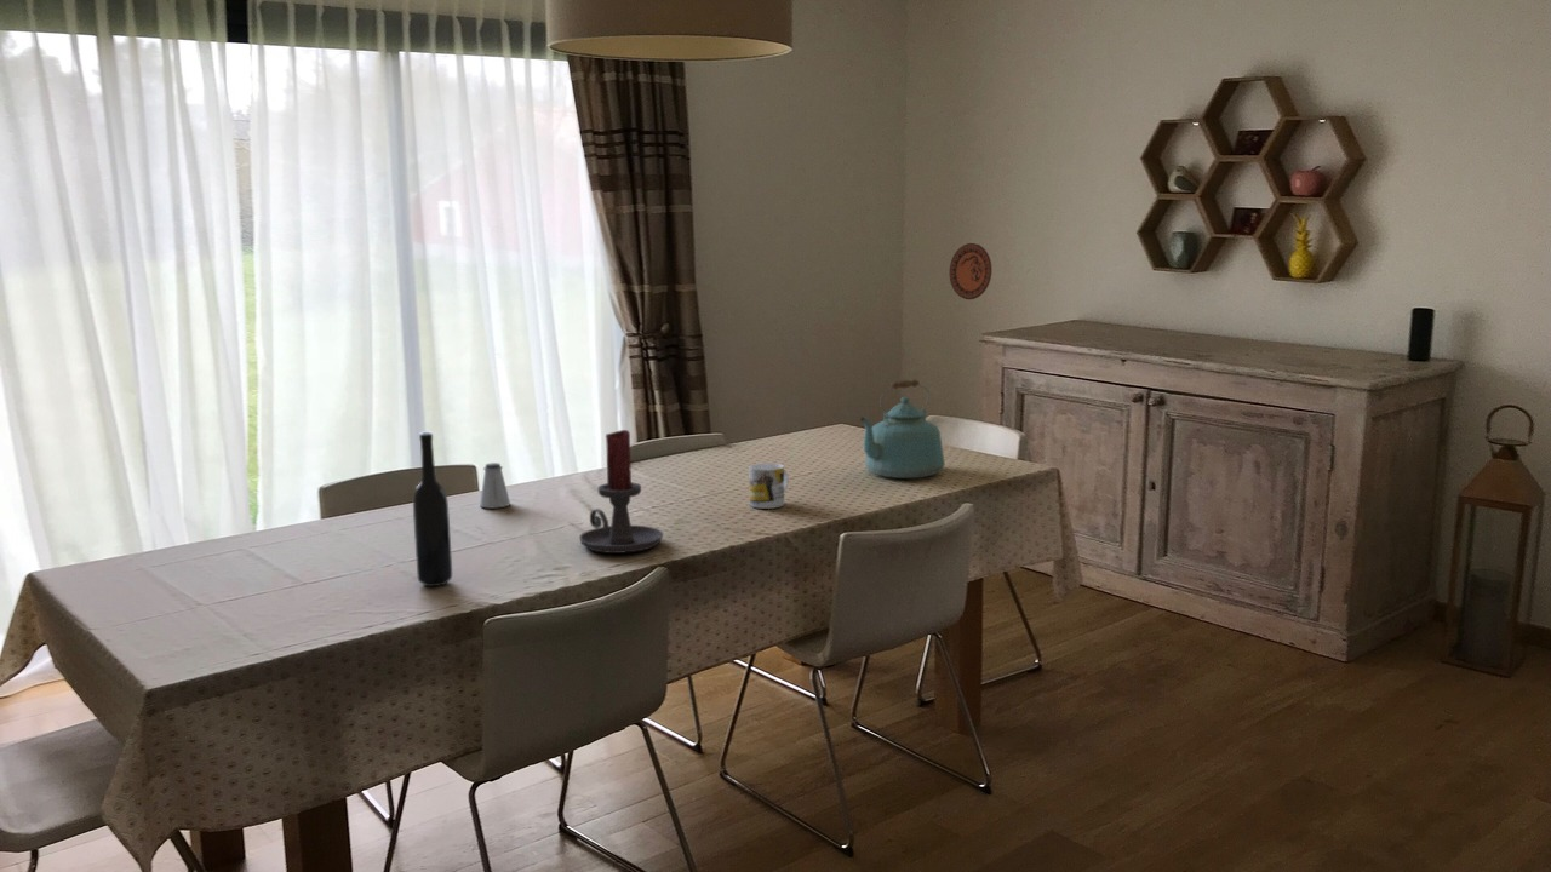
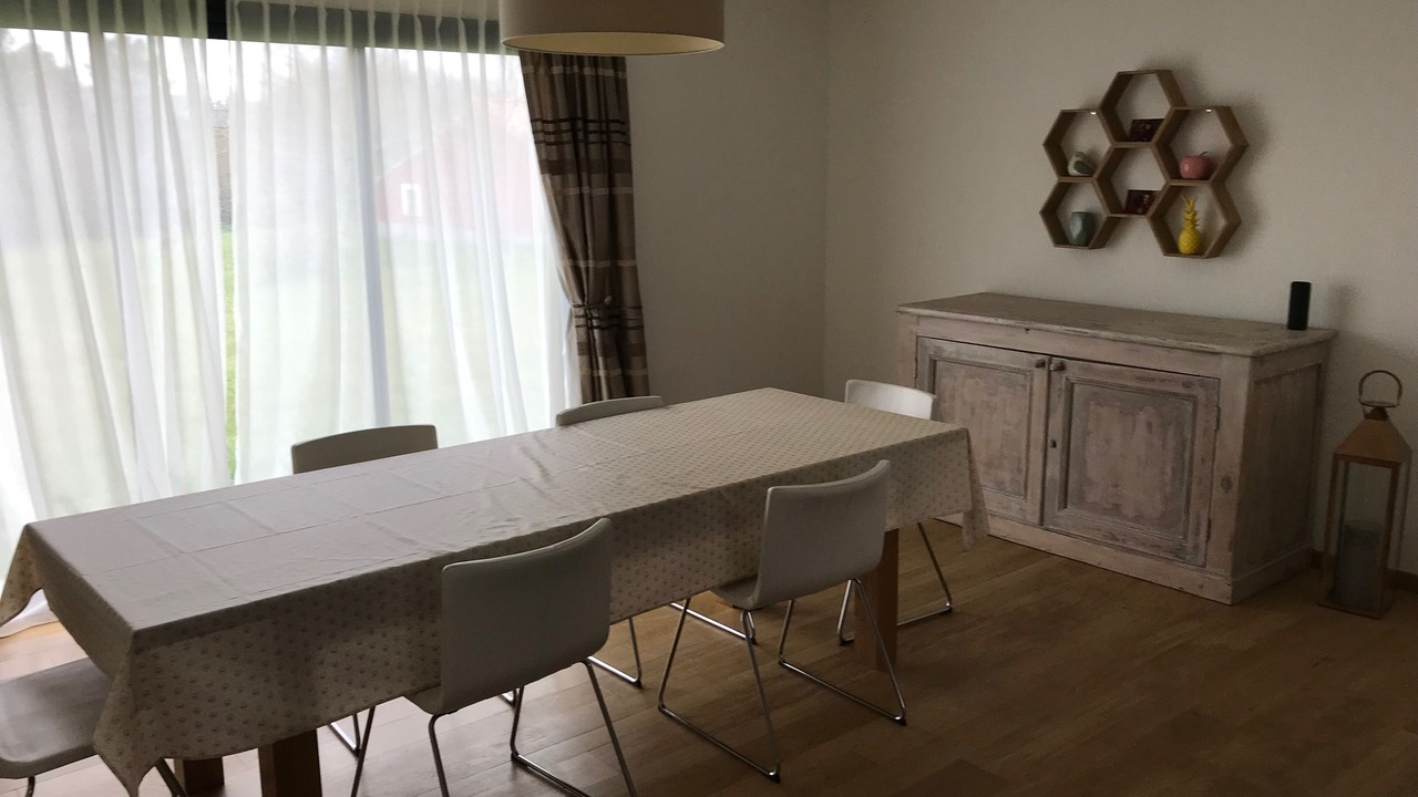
- candle holder (613, 486)
- kettle (898, 428)
- decorative plate (971, 271)
- saltshaker (493, 484)
- bottle (430, 509)
- mug (772, 483)
